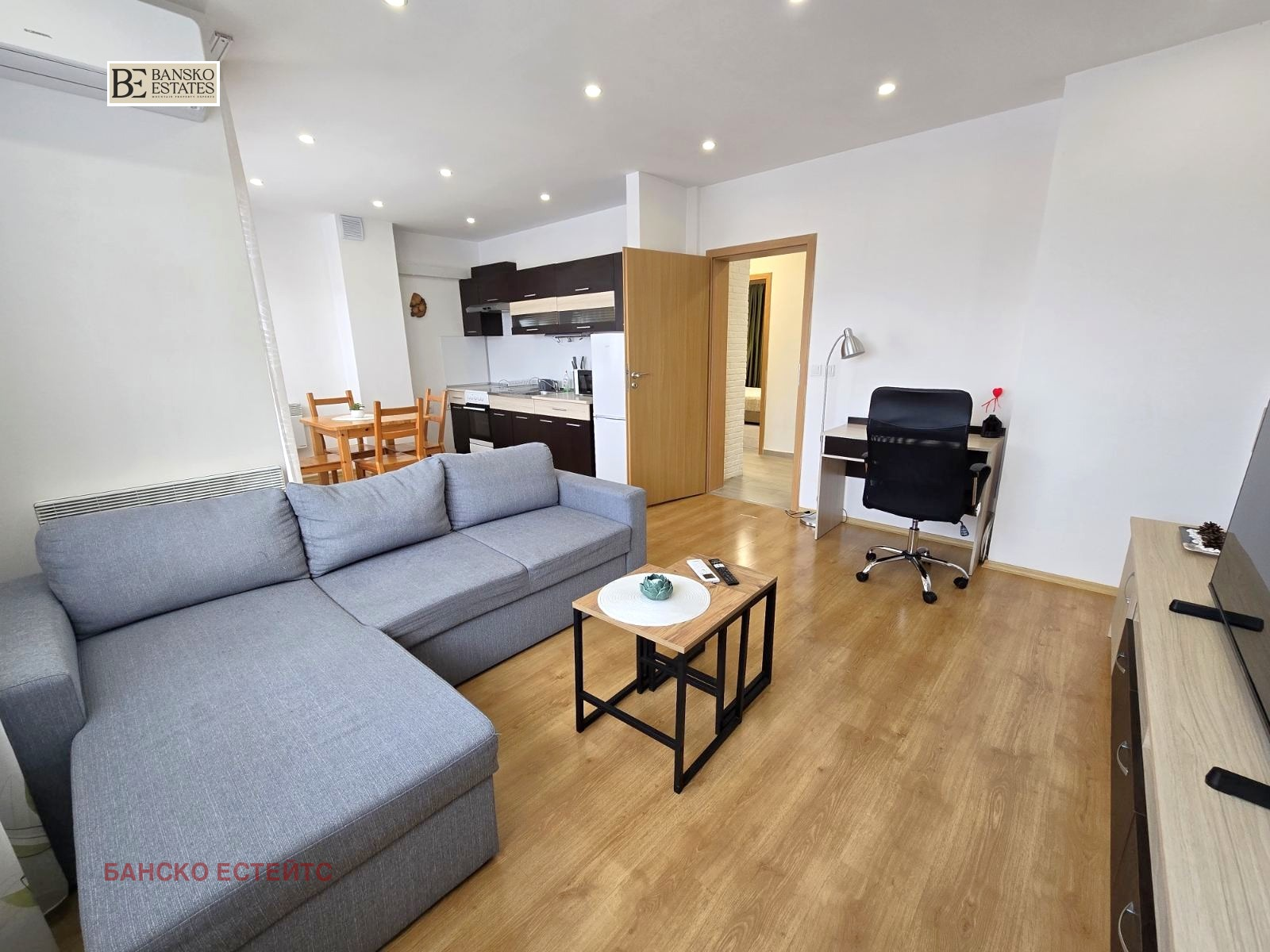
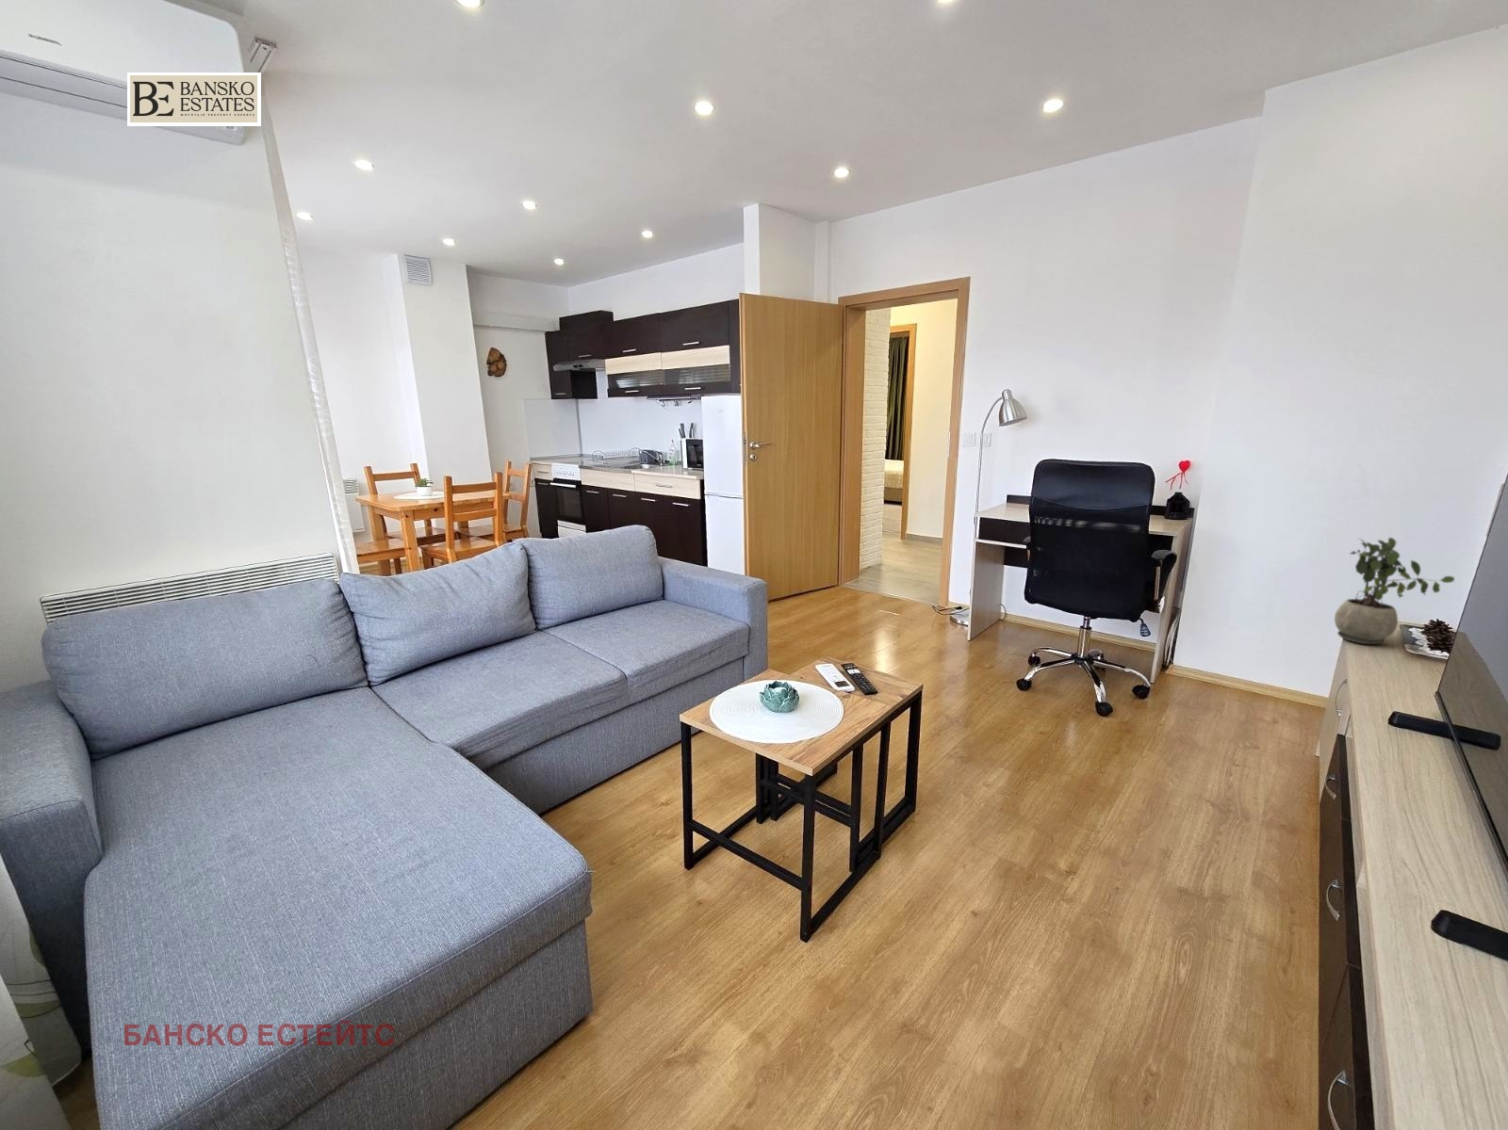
+ potted plant (1386, 591)
